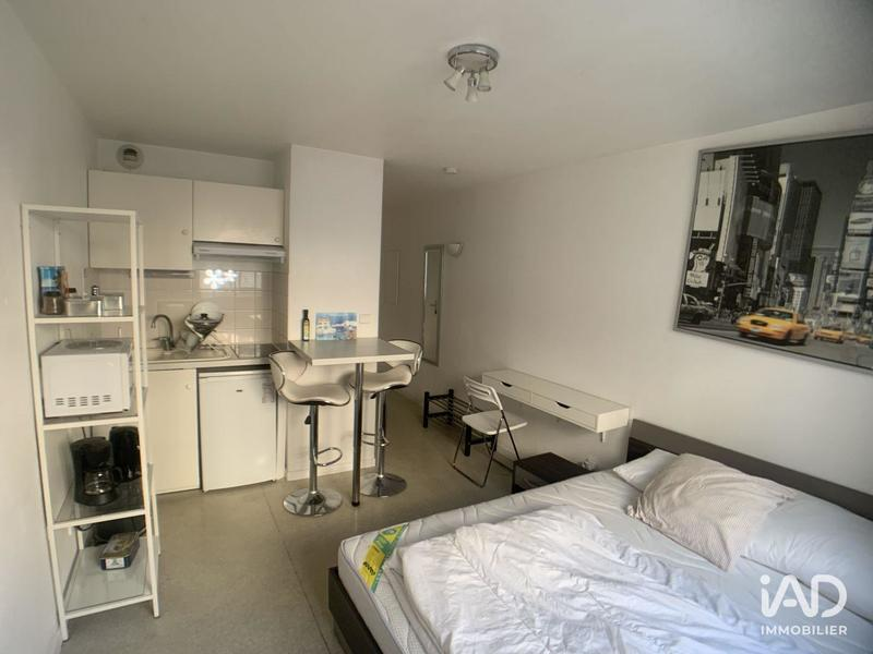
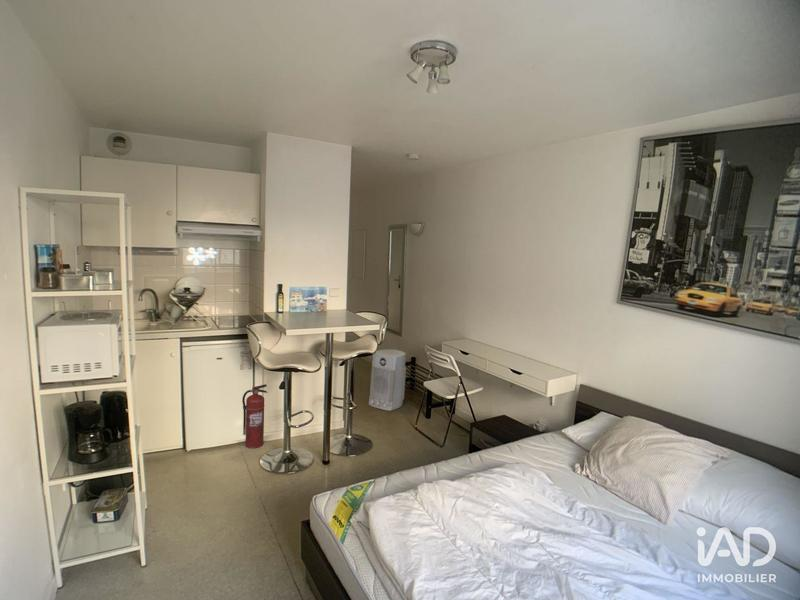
+ fire extinguisher (254, 415)
+ air purifier (388, 378)
